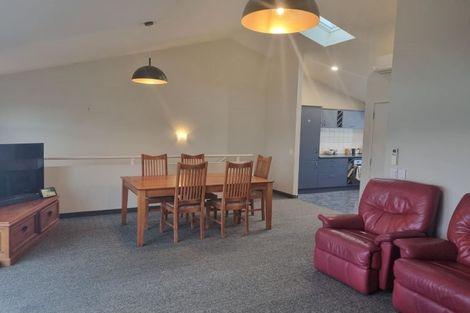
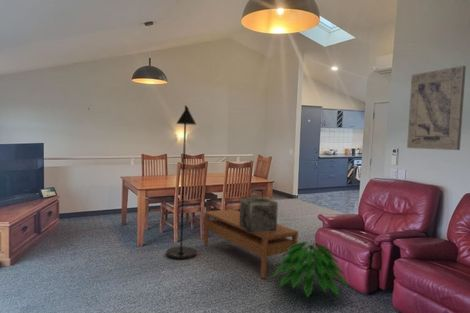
+ indoor plant (310, 265)
+ floor lamp (183, 180)
+ wall art (434, 110)
+ coffee table (246, 238)
+ decorative box (258, 213)
